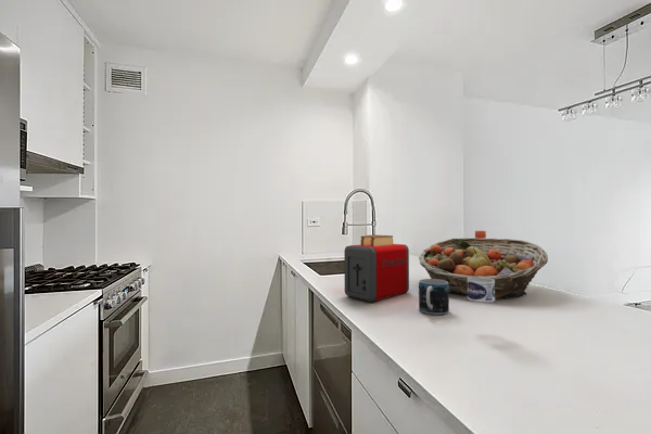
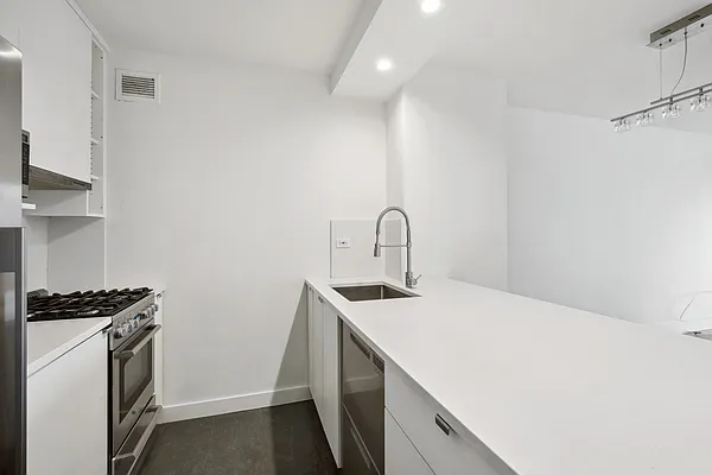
- mug (432, 297)
- toaster (376, 265)
- water bottle (481, 281)
- fruit basket (477, 264)
